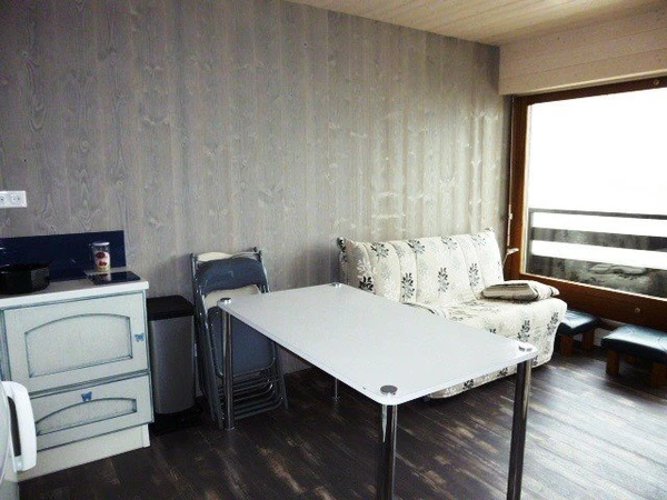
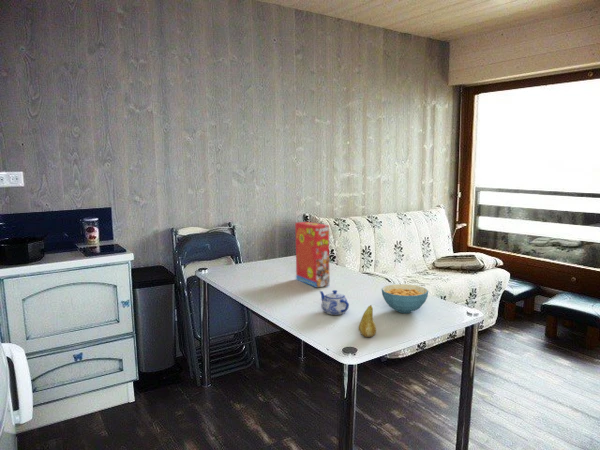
+ teapot (333, 301)
+ cereal box (312, 253)
+ cereal bowl (404, 300)
+ fruit (367, 321)
